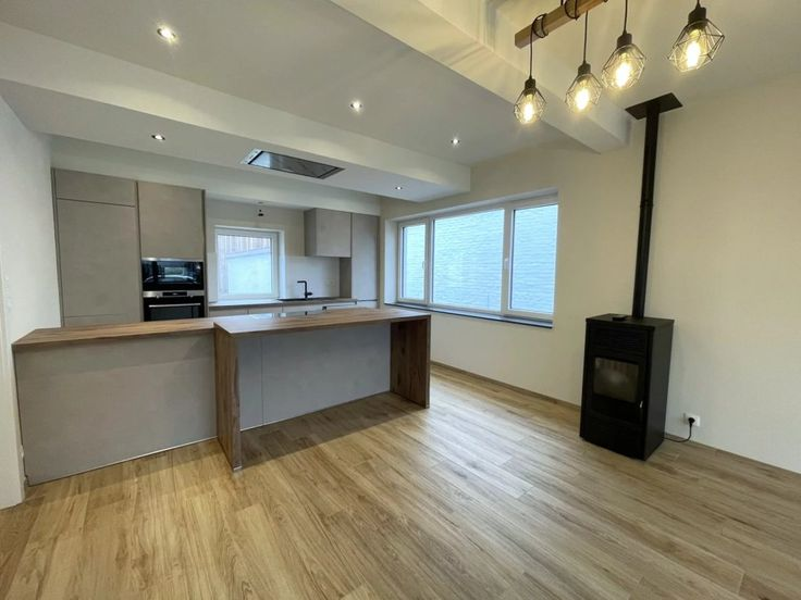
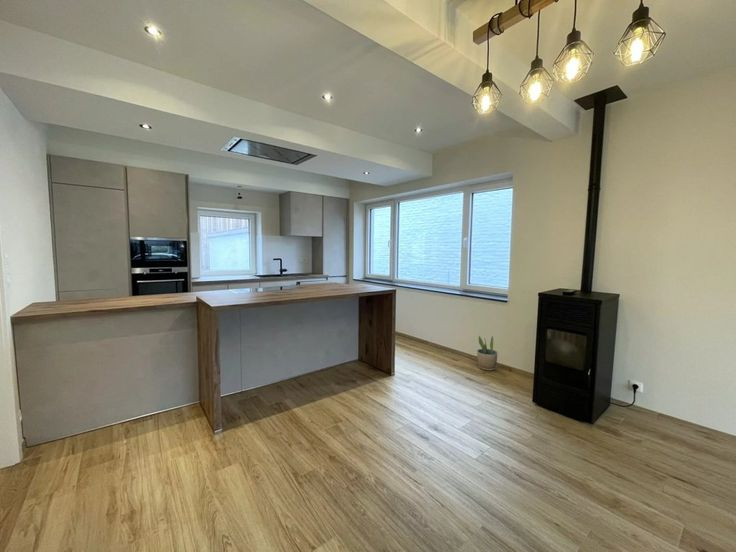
+ potted plant (487, 350)
